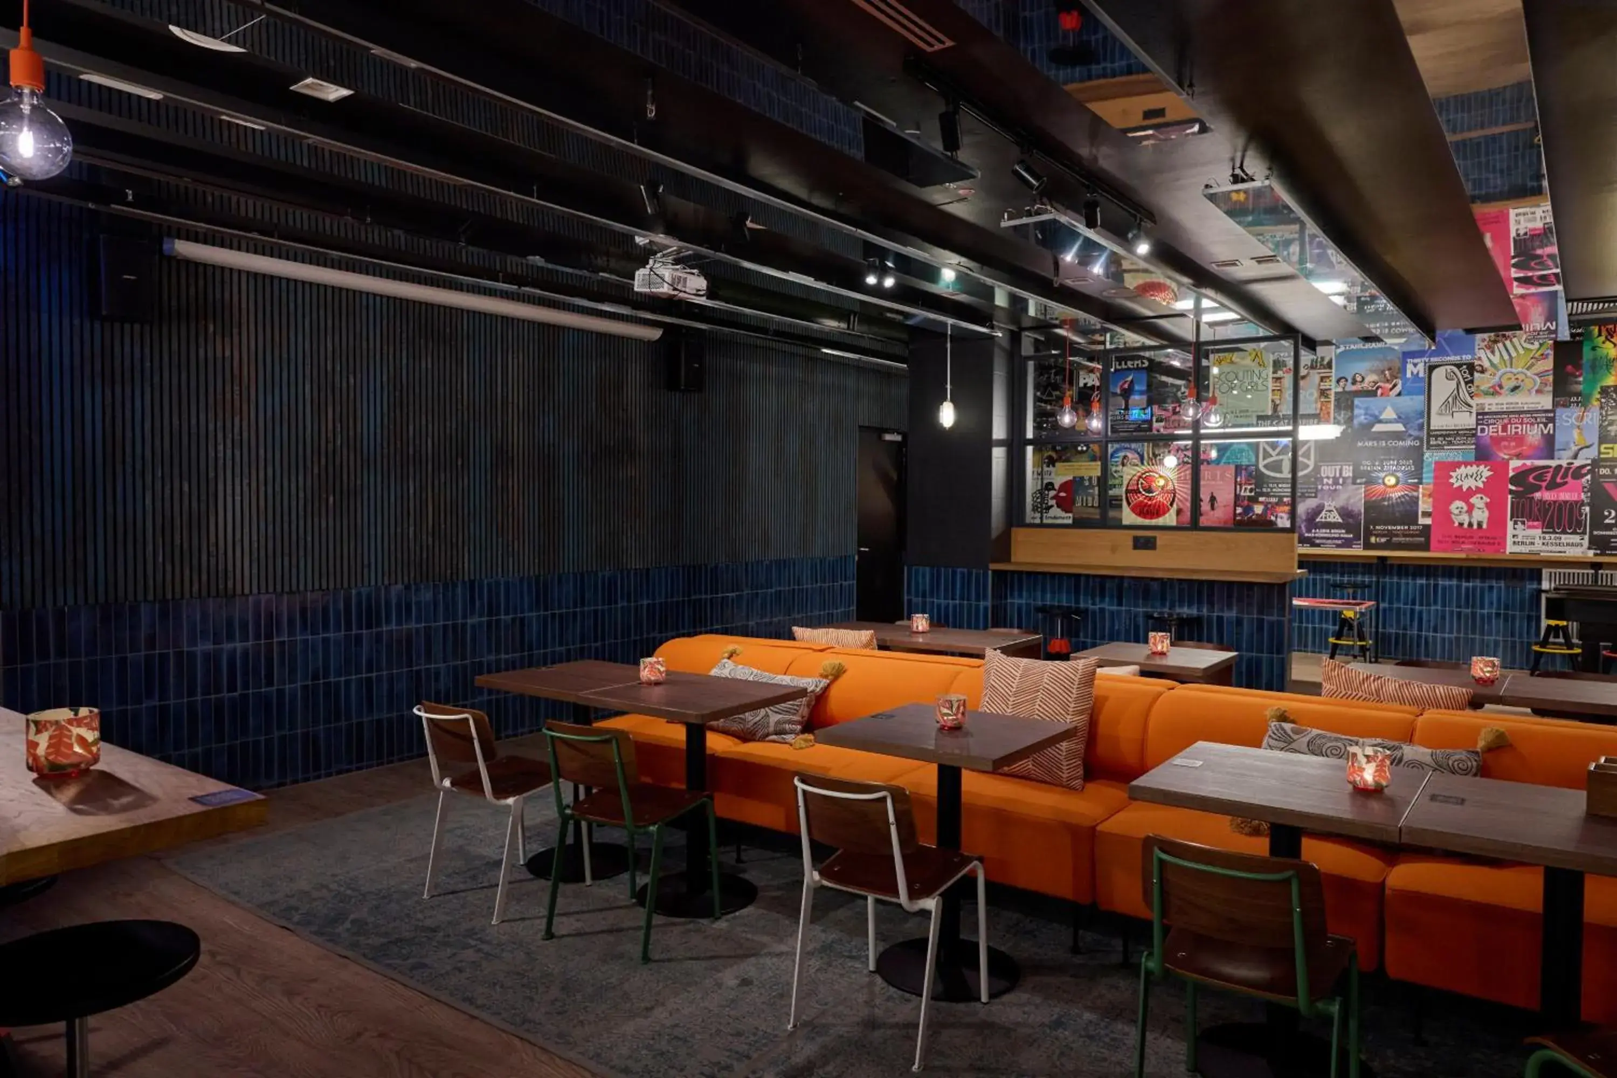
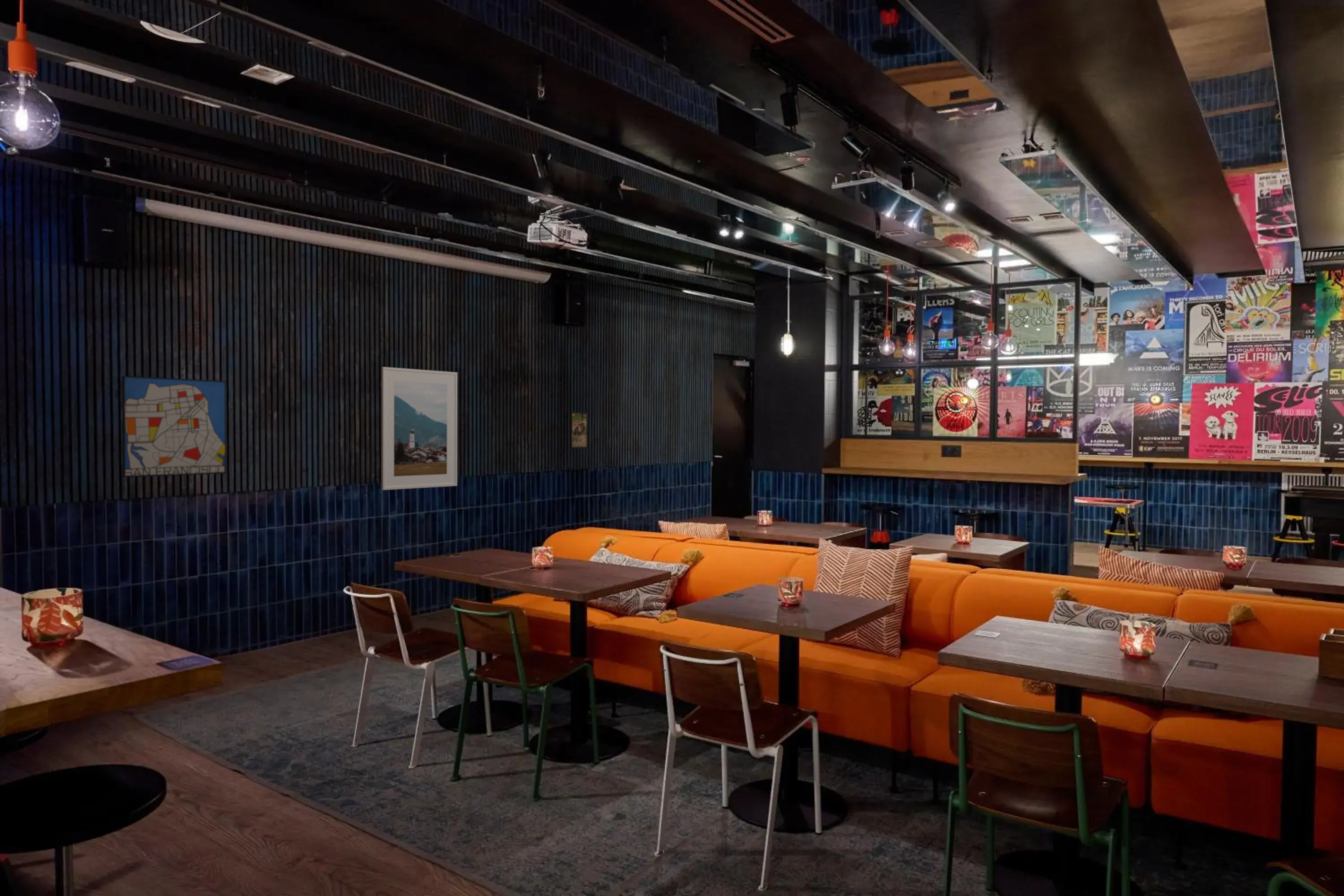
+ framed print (579, 430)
+ wall art (176, 427)
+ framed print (421, 429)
